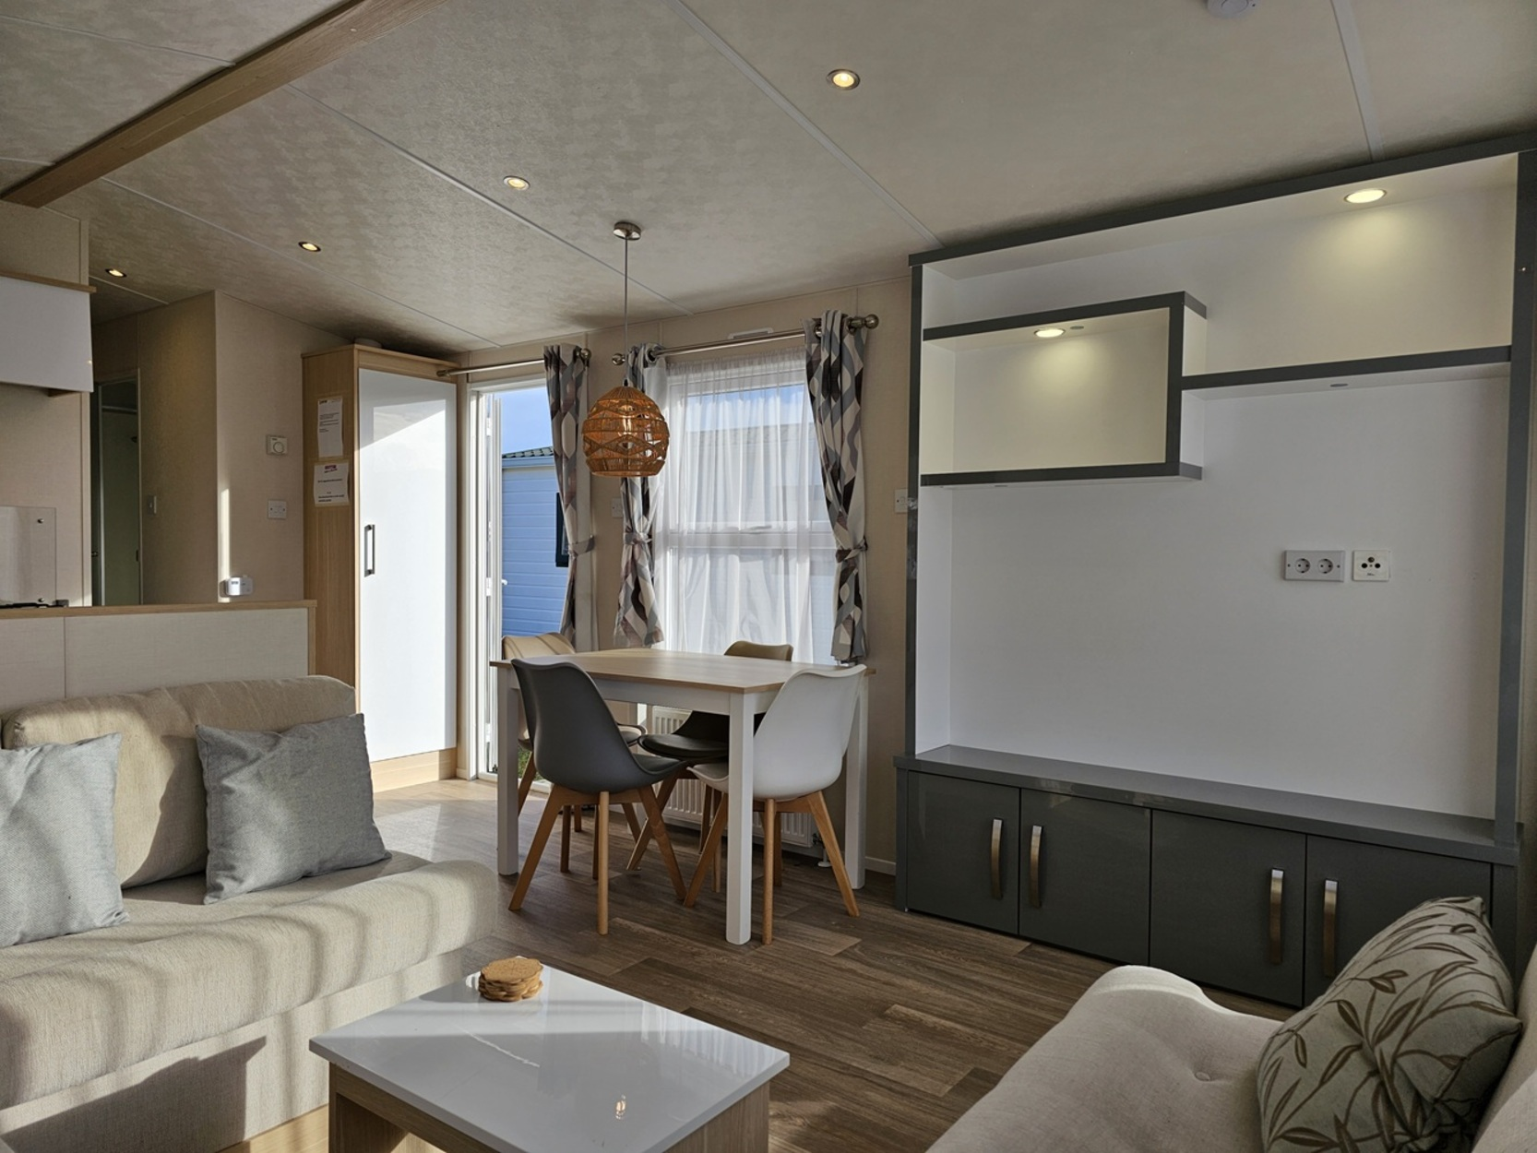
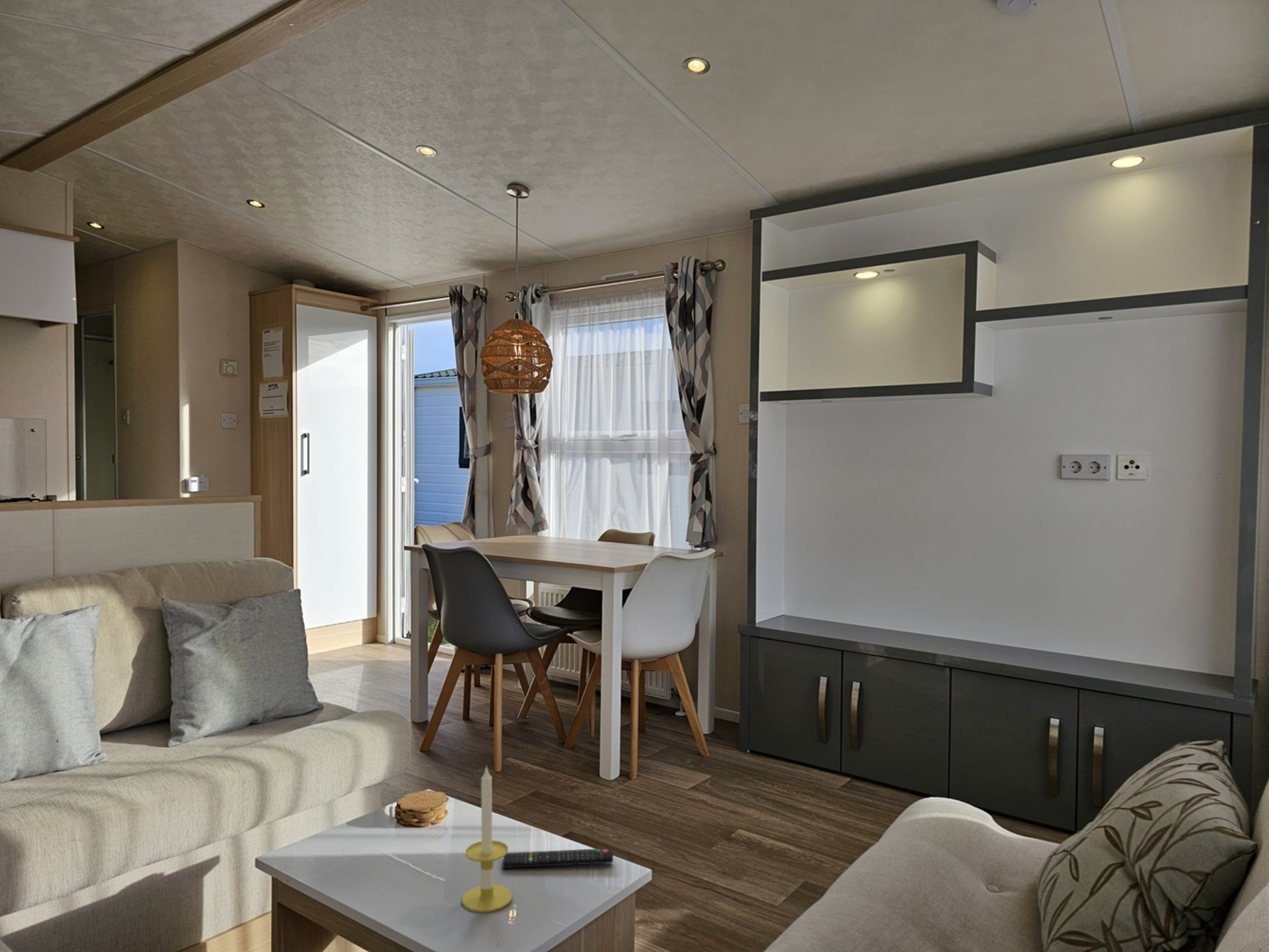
+ remote control (558, 859)
+ candle (487, 832)
